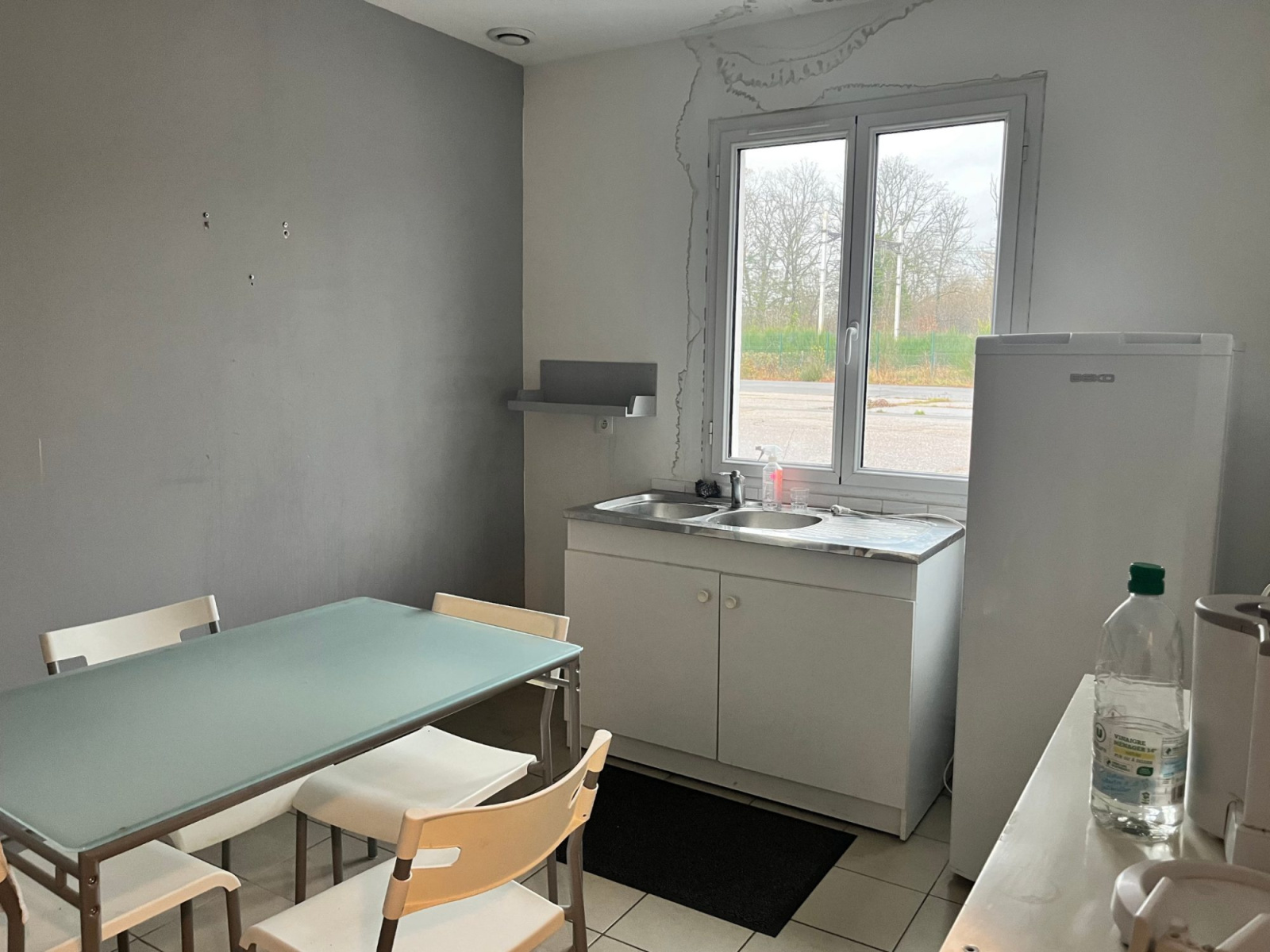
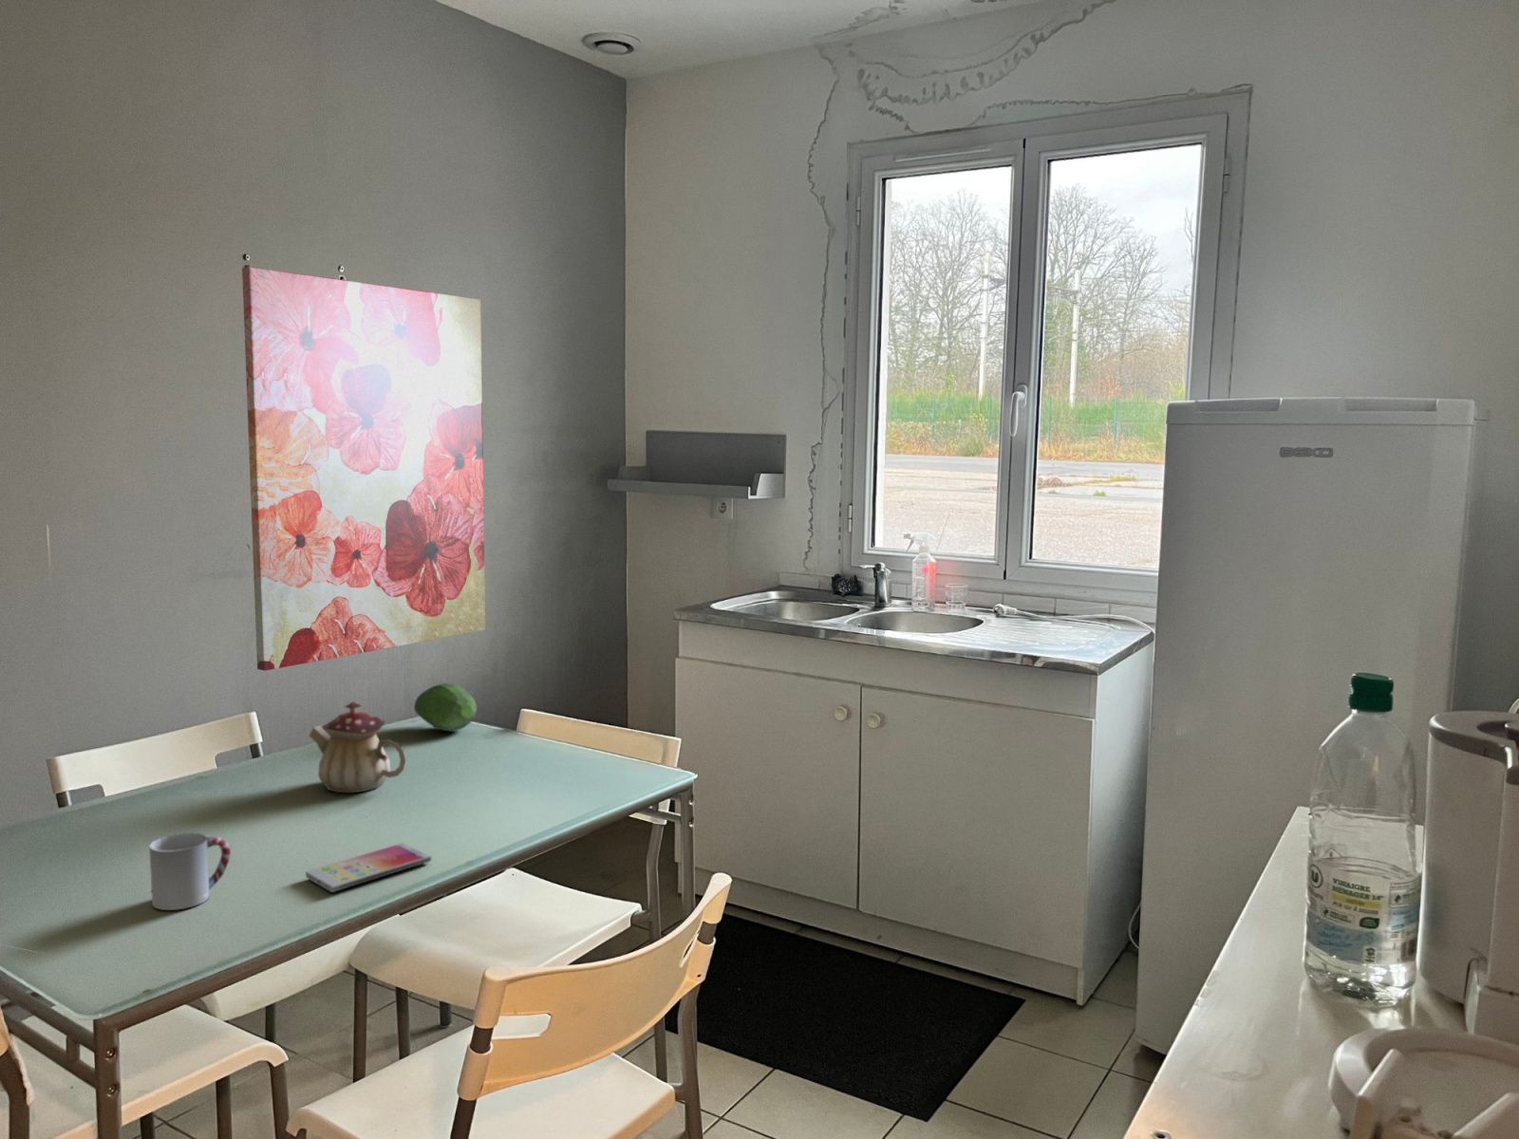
+ wall art (378, 470)
+ teapot (358, 743)
+ smartphone (370, 866)
+ fruit (444, 705)
+ cup (191, 867)
